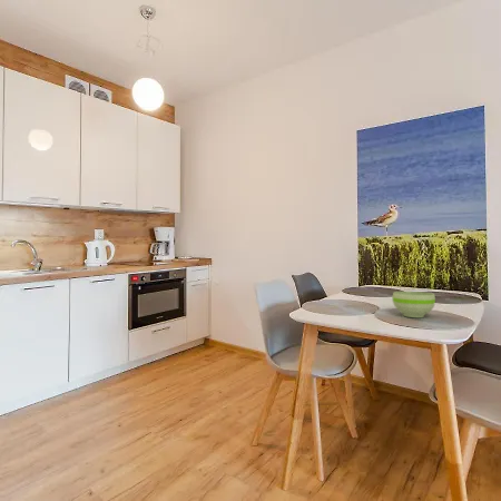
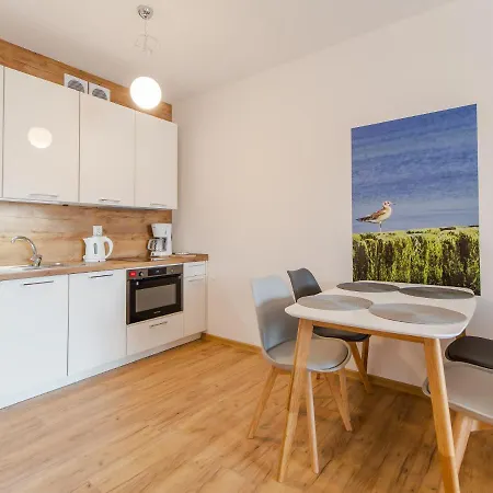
- bowl (413, 304)
